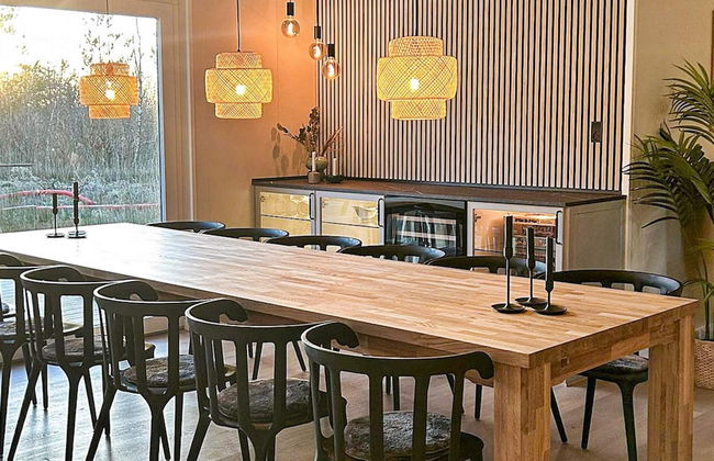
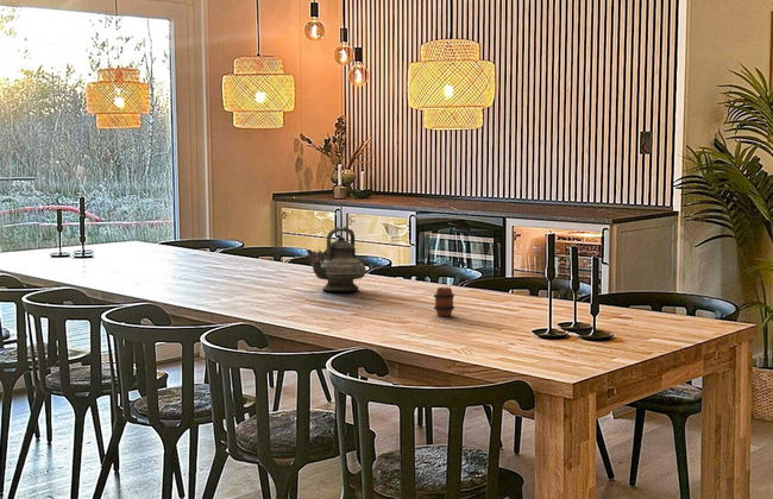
+ teapot (333, 259)
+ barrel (444, 301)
